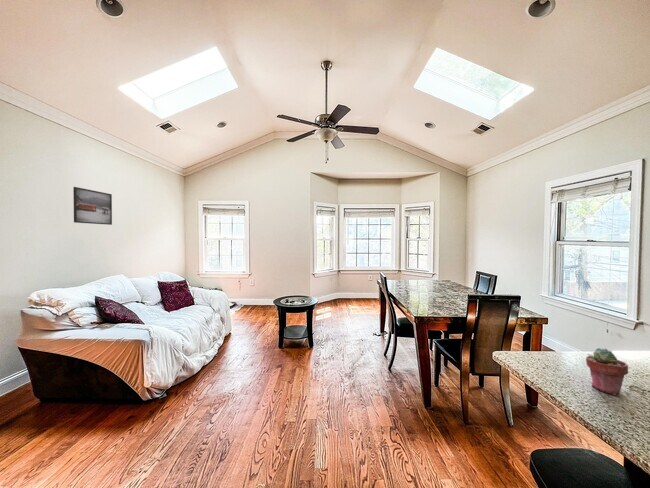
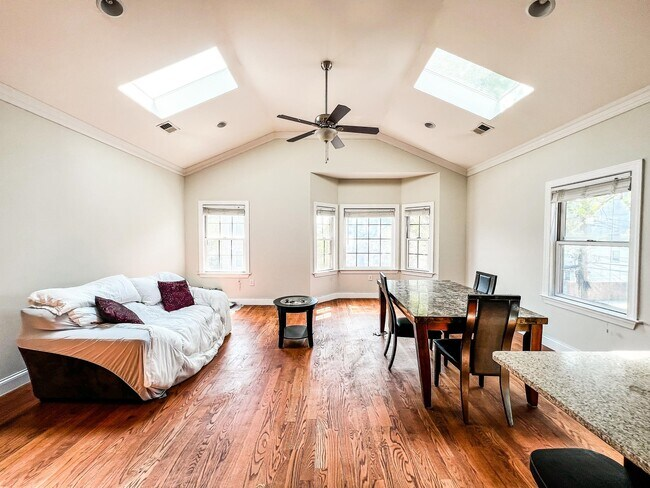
- potted succulent (606, 368)
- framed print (94, 207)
